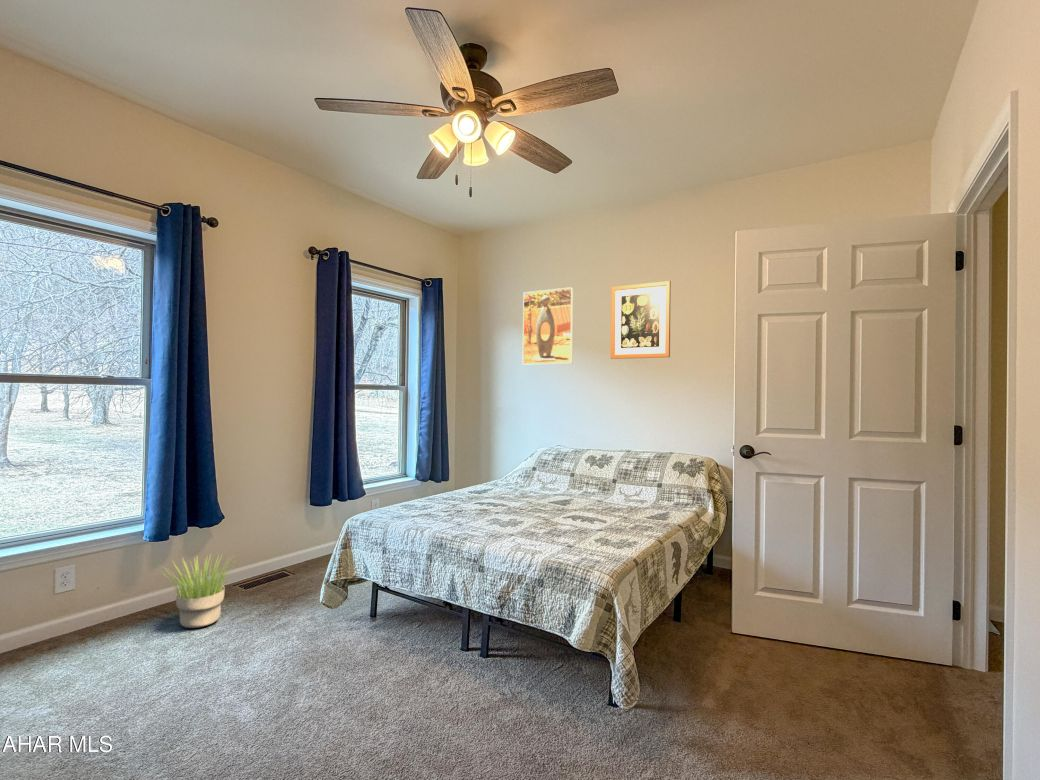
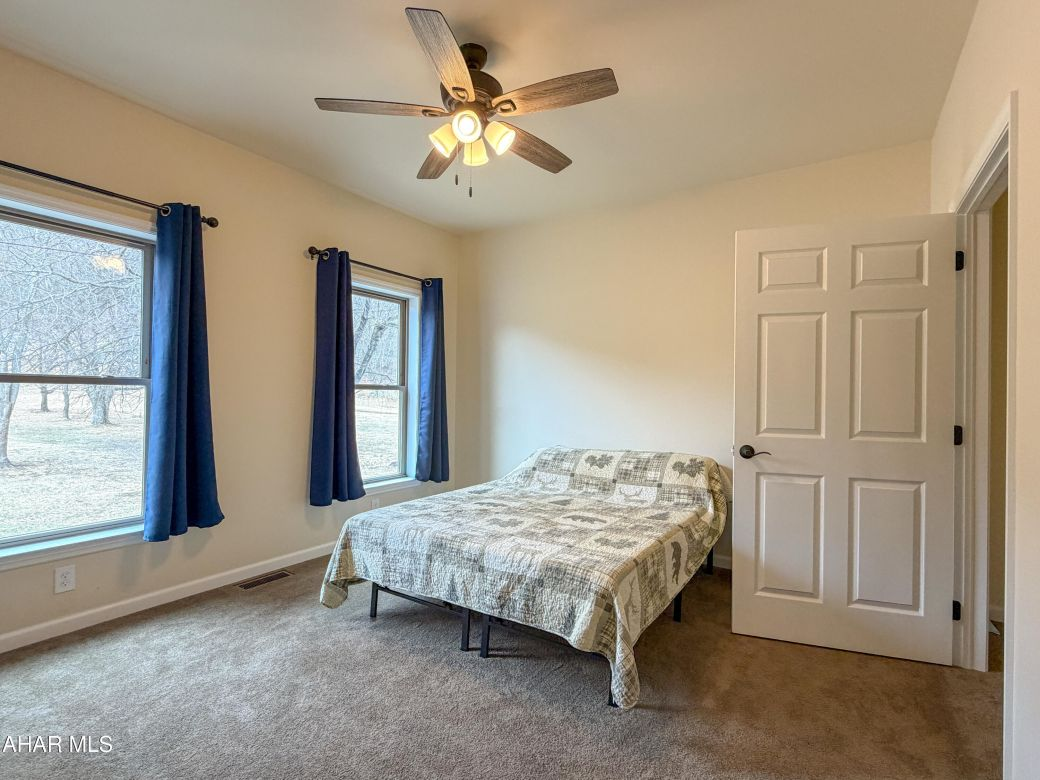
- potted plant (200, 592)
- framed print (547, 327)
- wall art (639, 320)
